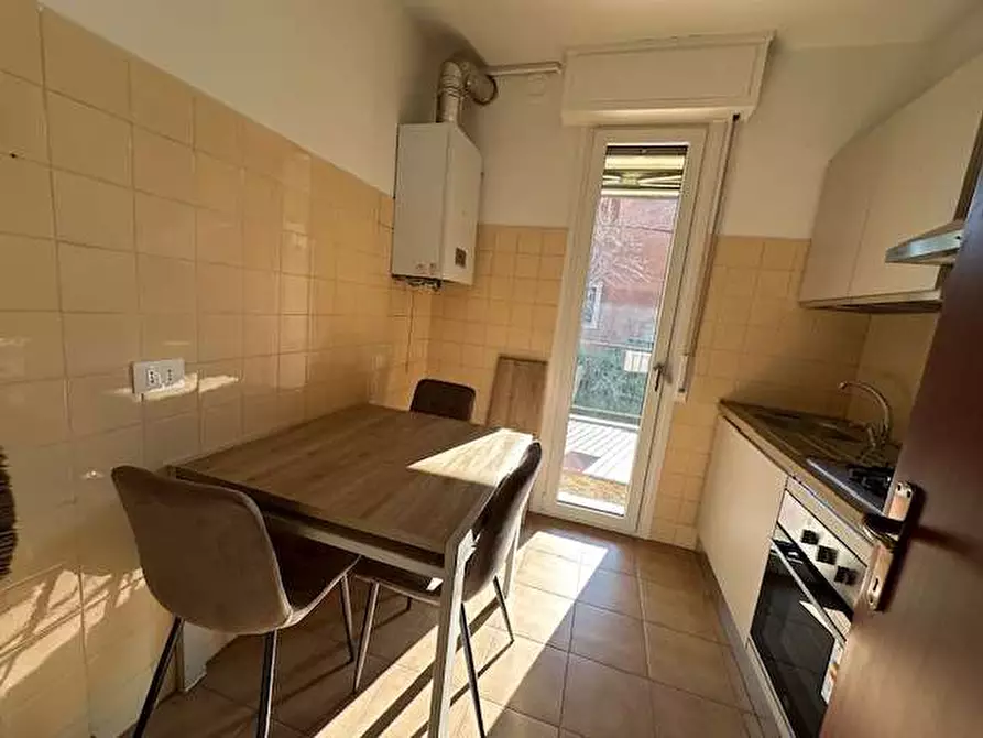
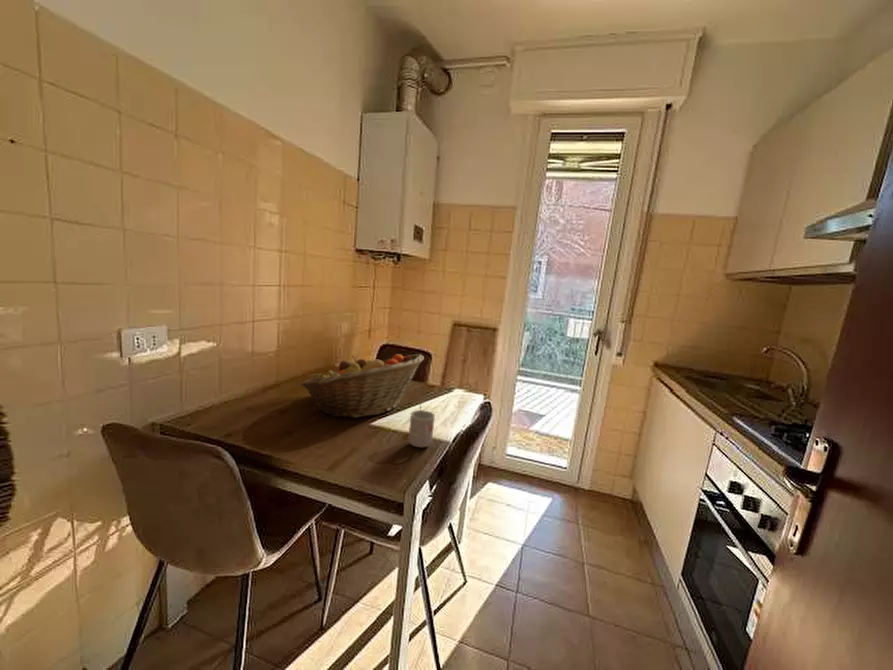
+ fruit basket (366, 378)
+ mug (422, 427)
